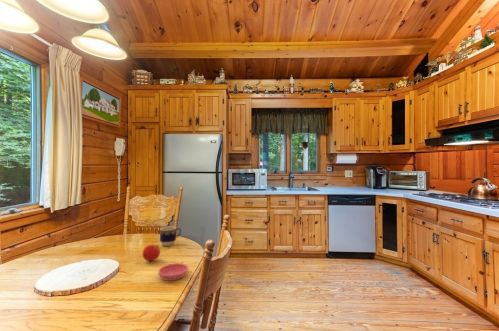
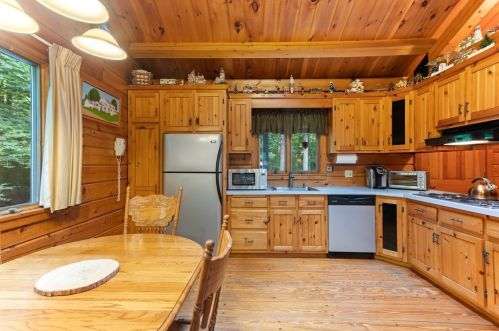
- cup (170, 236)
- saucer (173, 272)
- fruit (151, 252)
